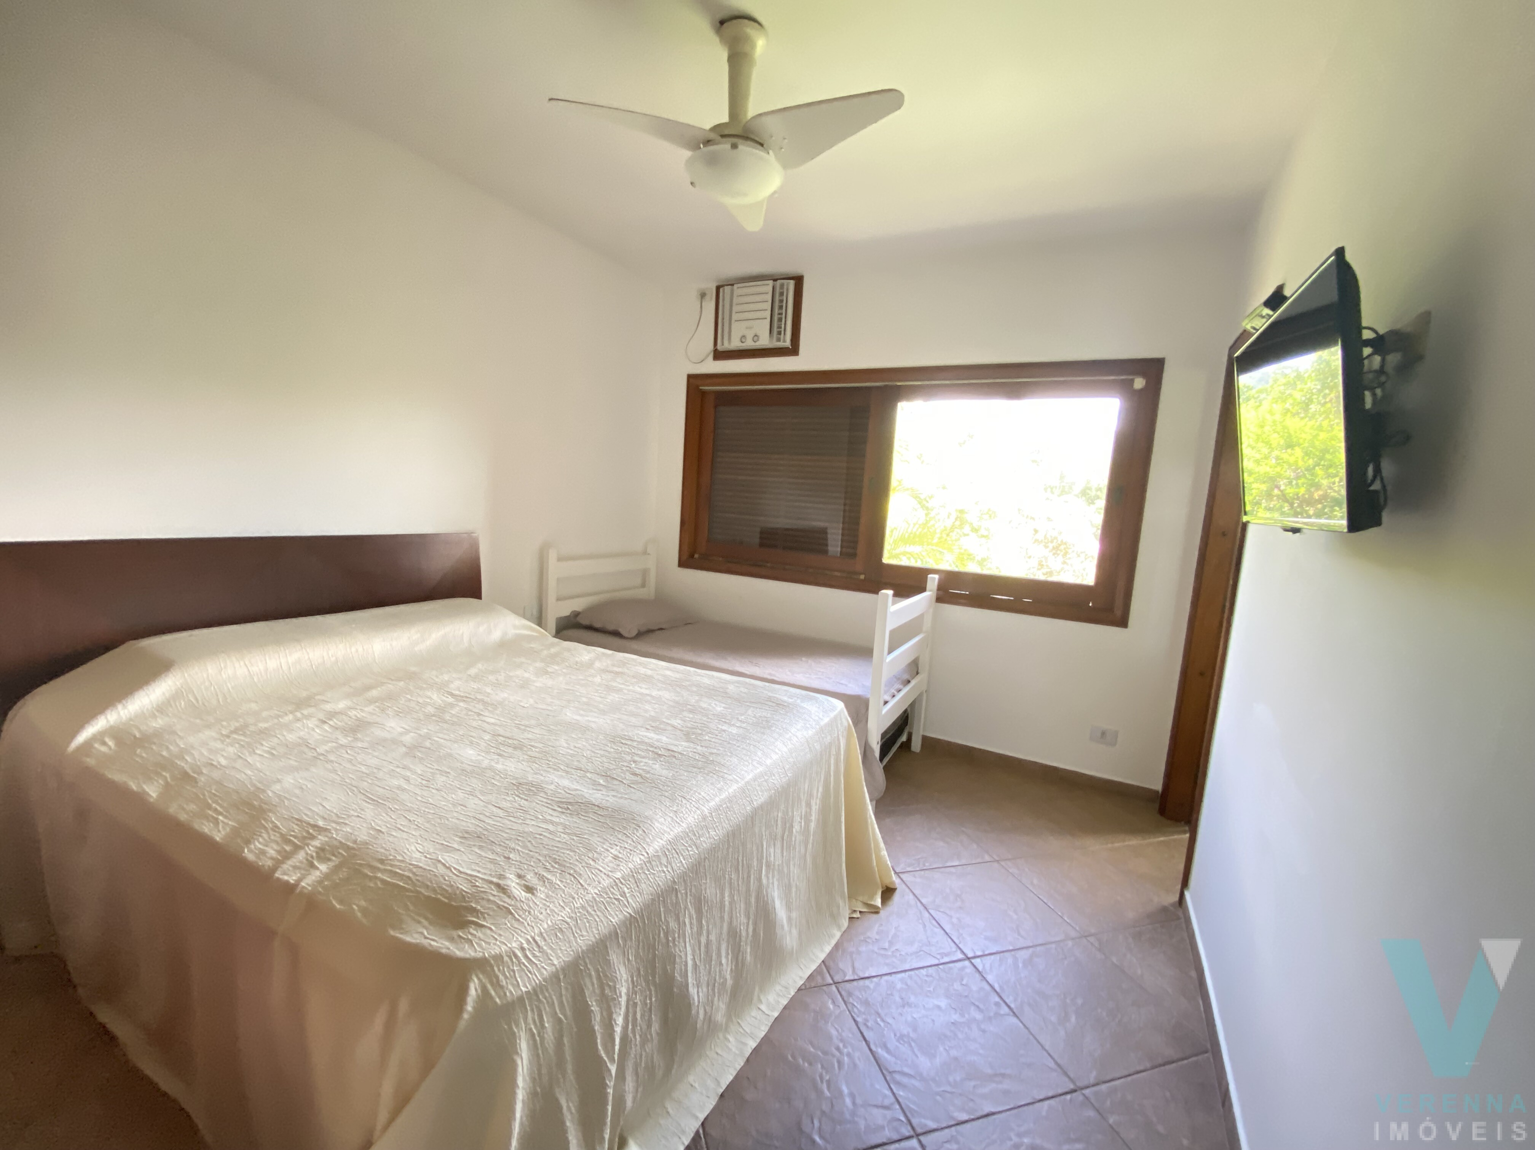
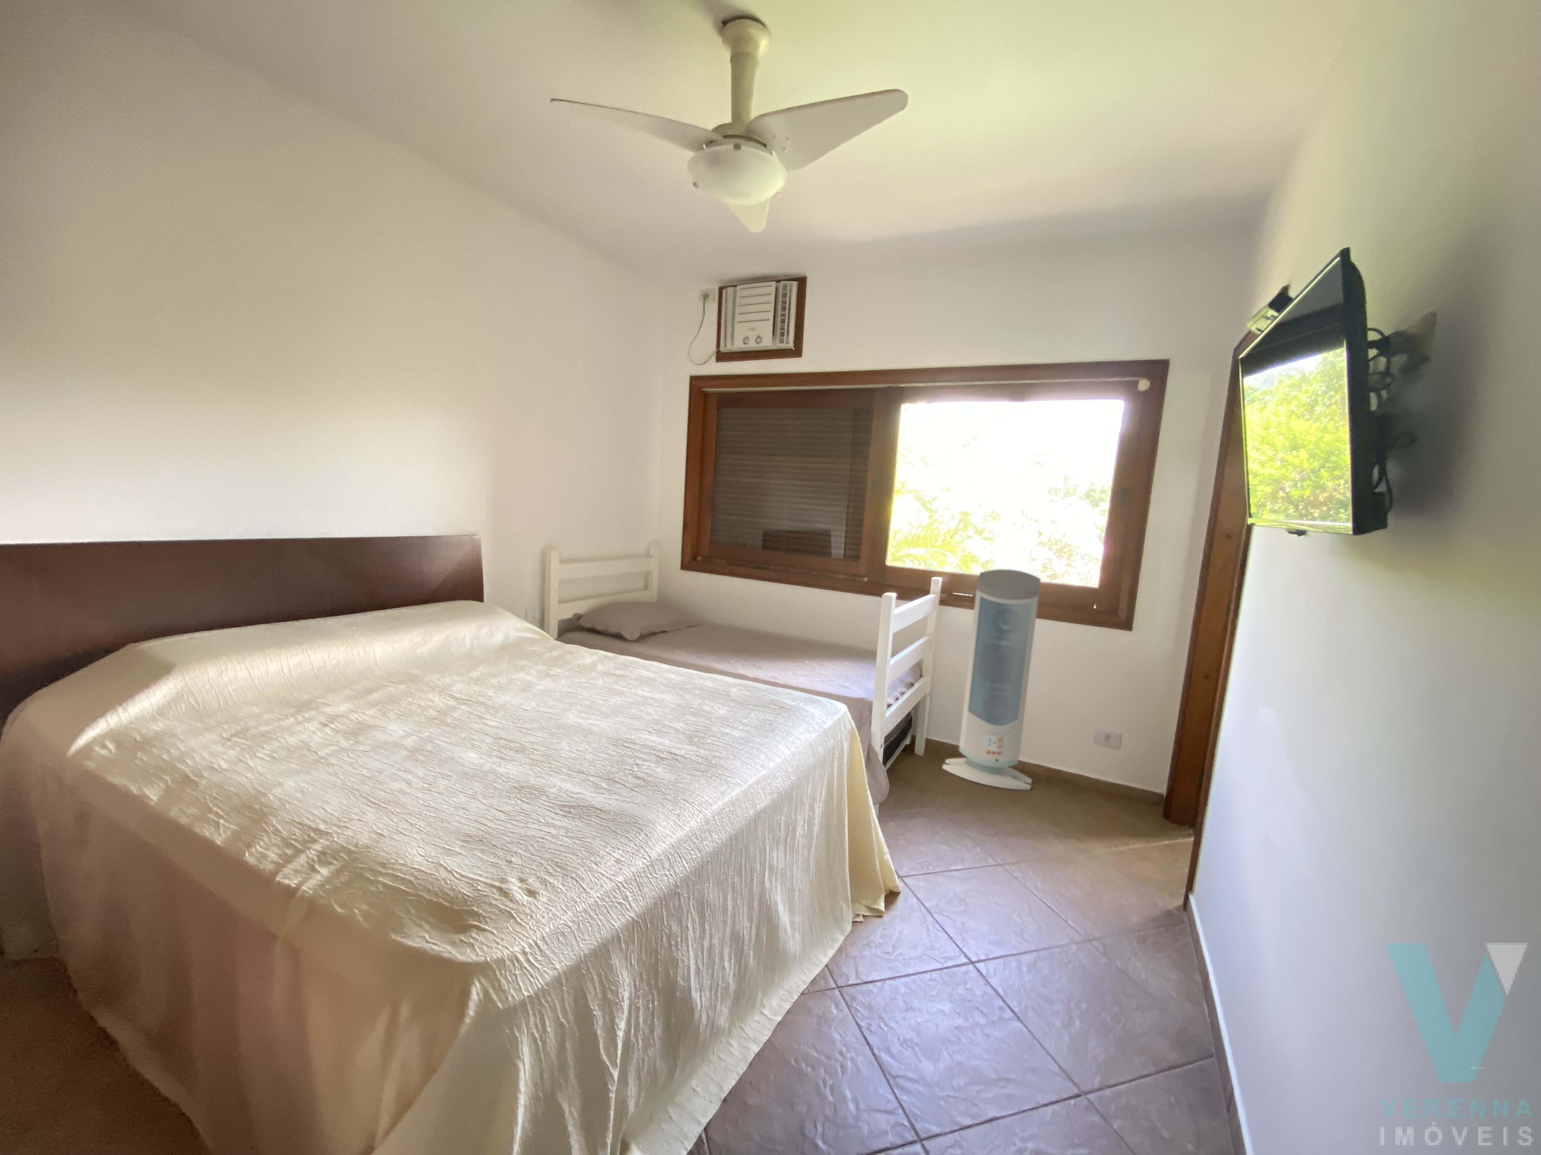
+ air purifier (997, 675)
